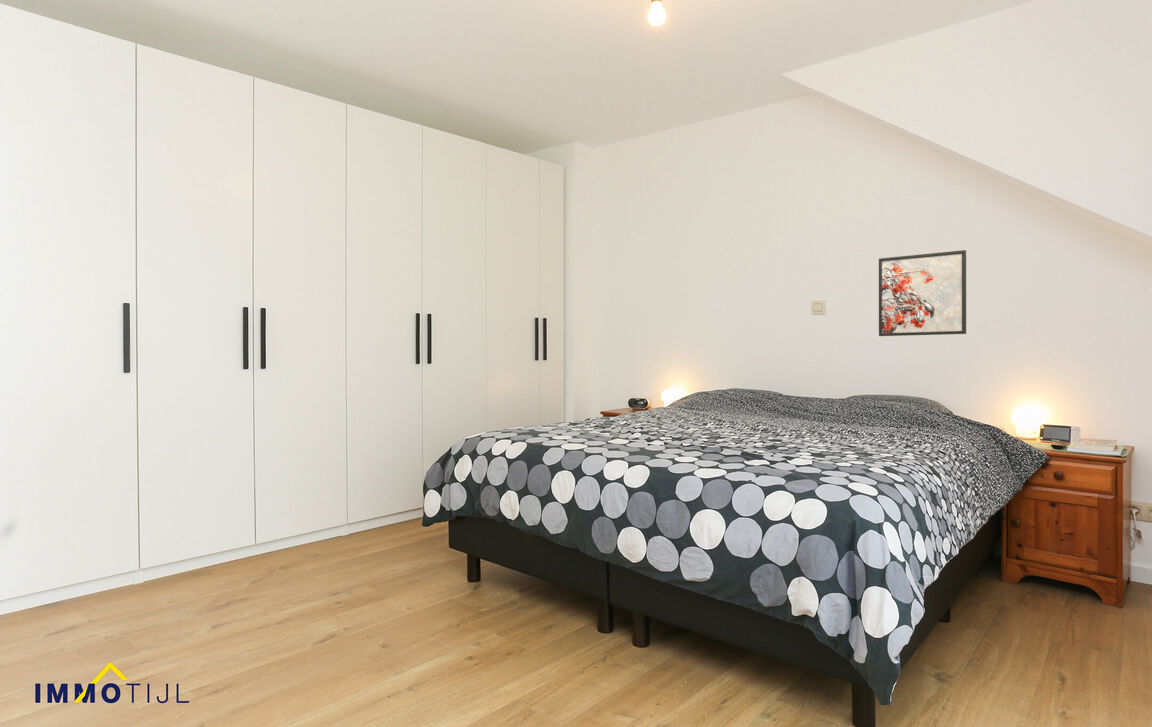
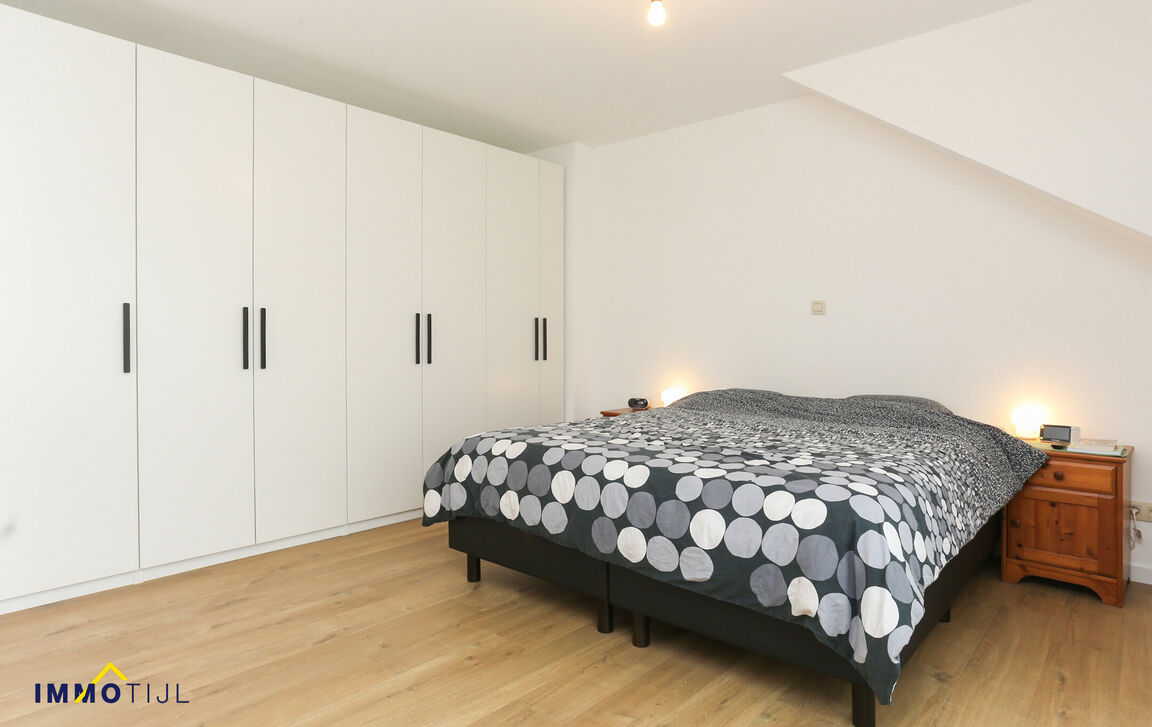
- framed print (920, 294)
